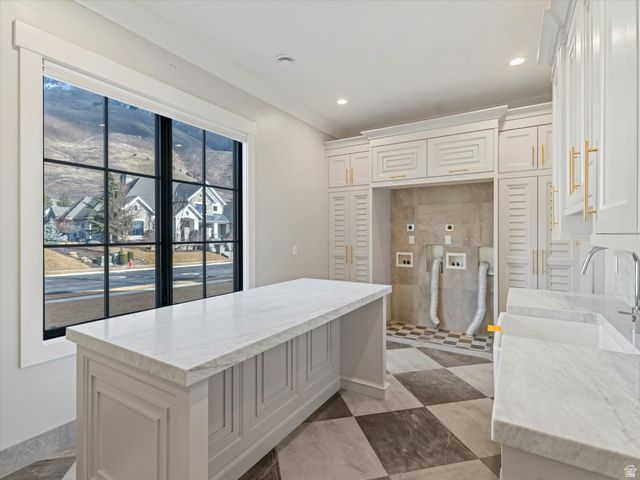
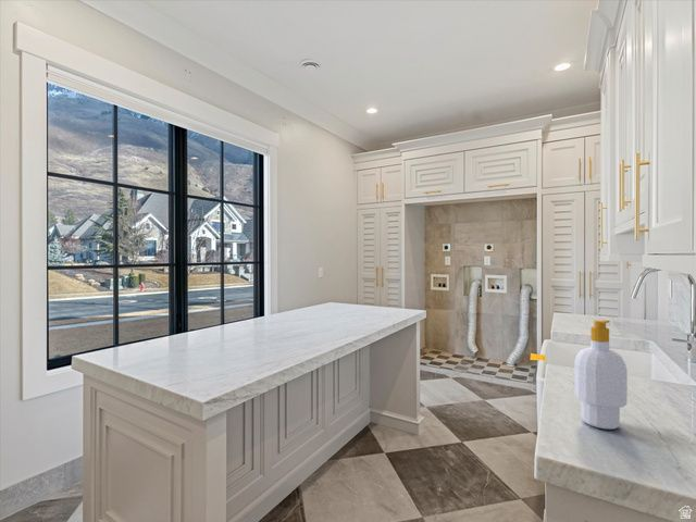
+ soap bottle (599, 372)
